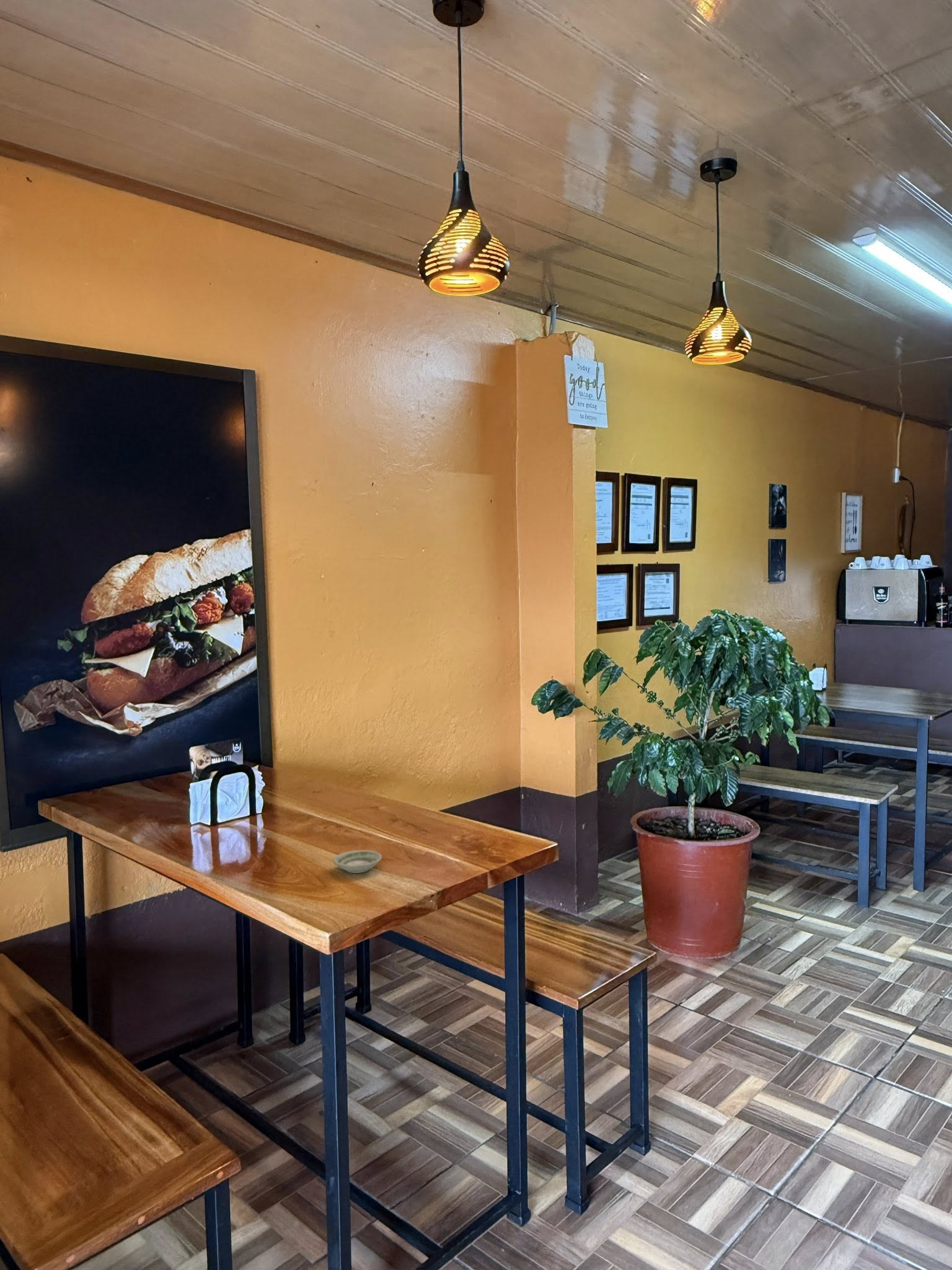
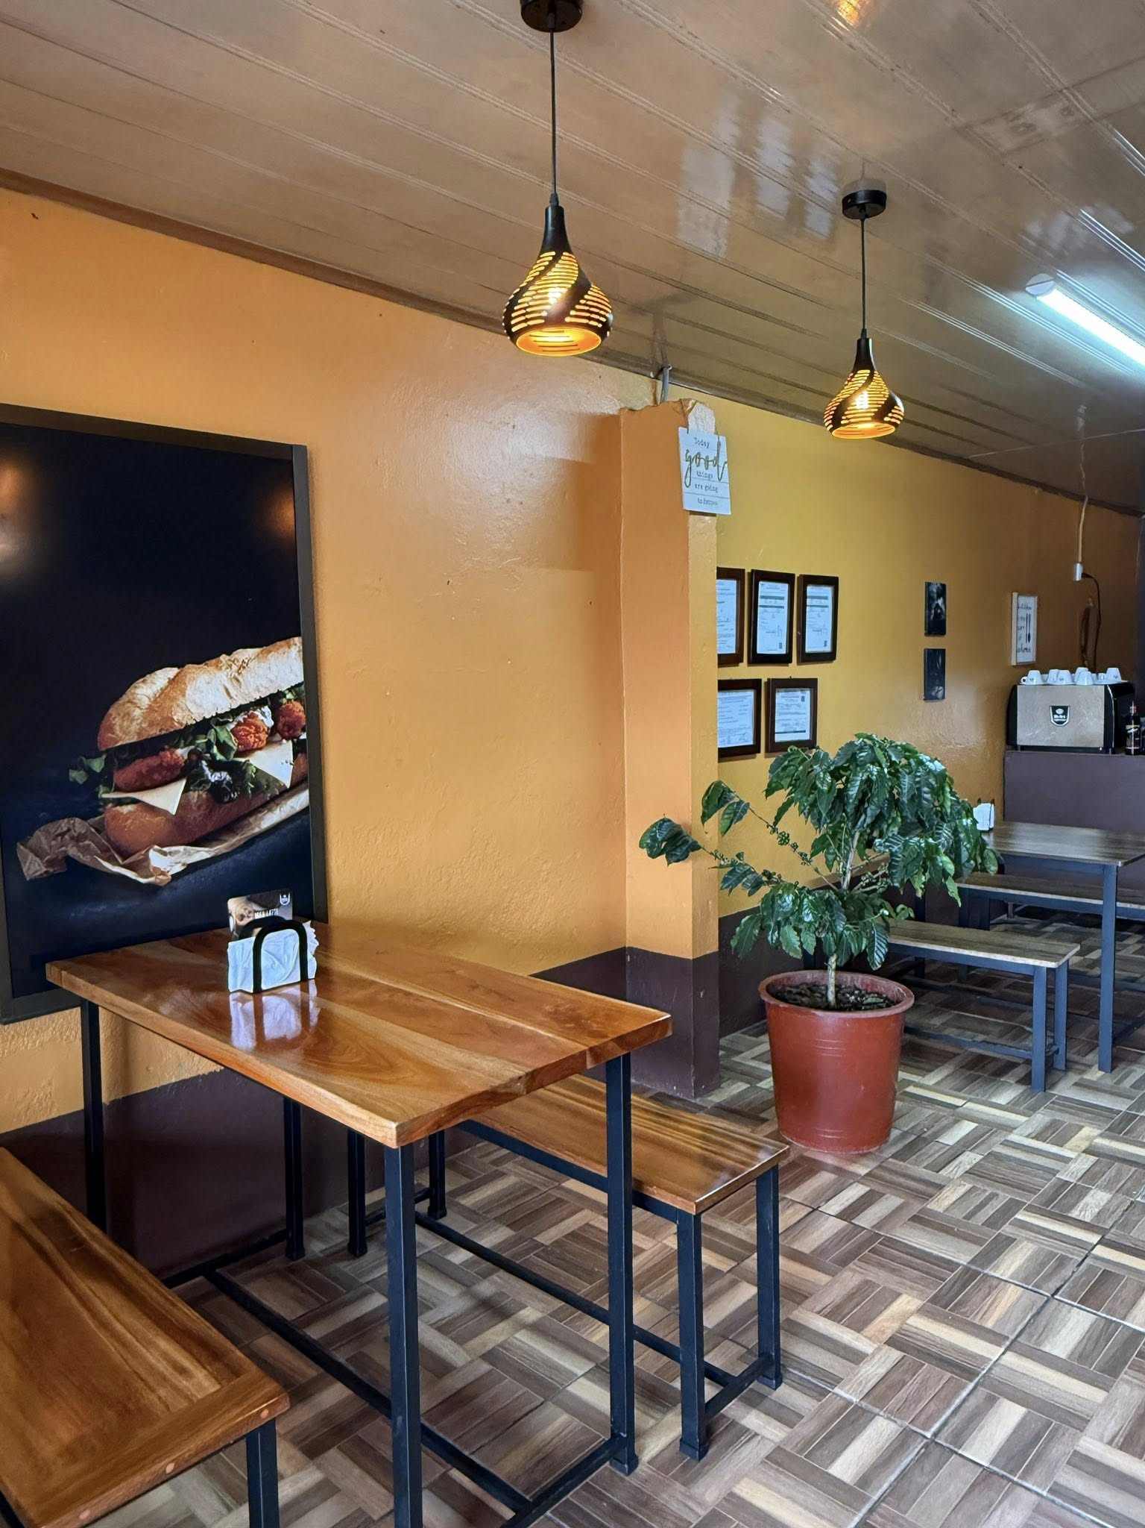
- saucer (358, 863)
